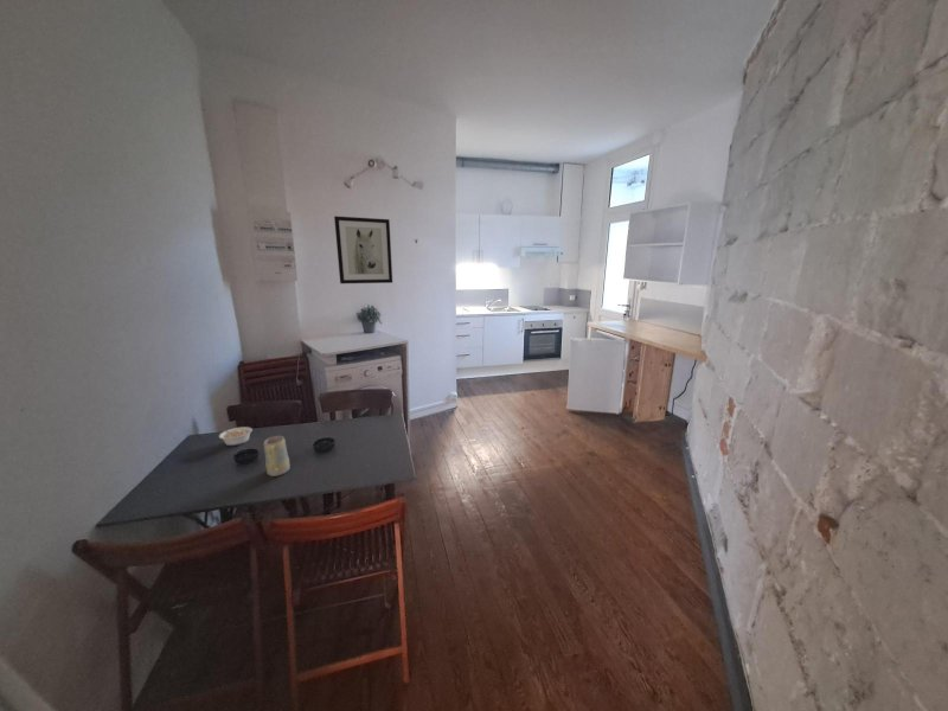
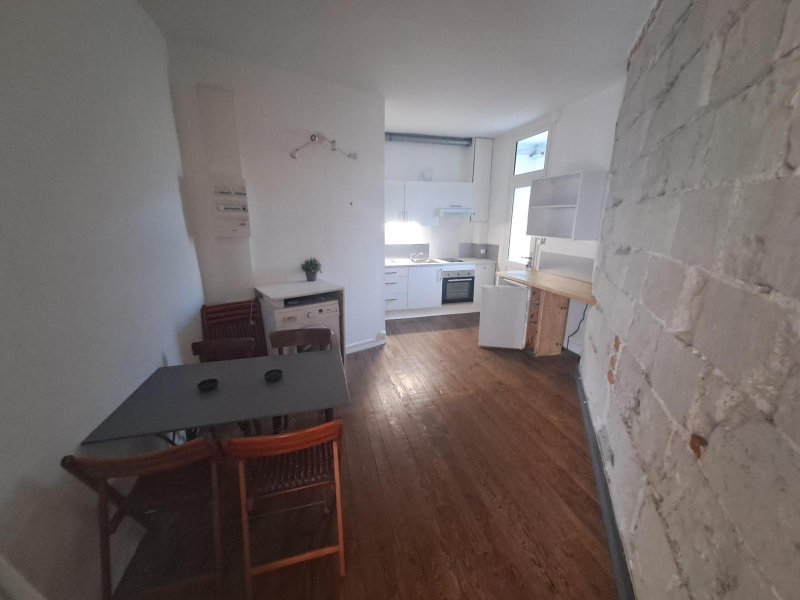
- mug (275, 457)
- wall art (364, 251)
- legume (235, 436)
